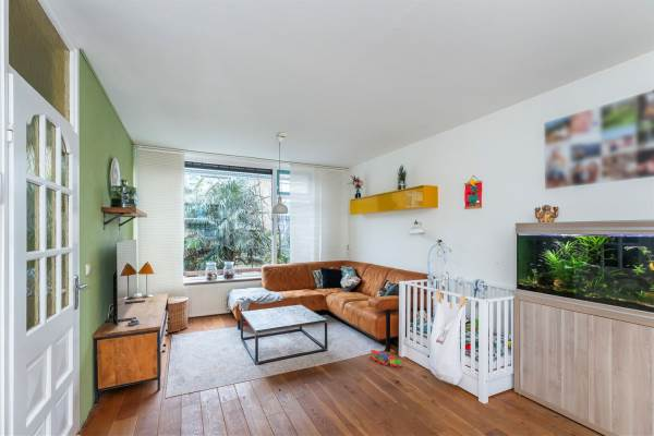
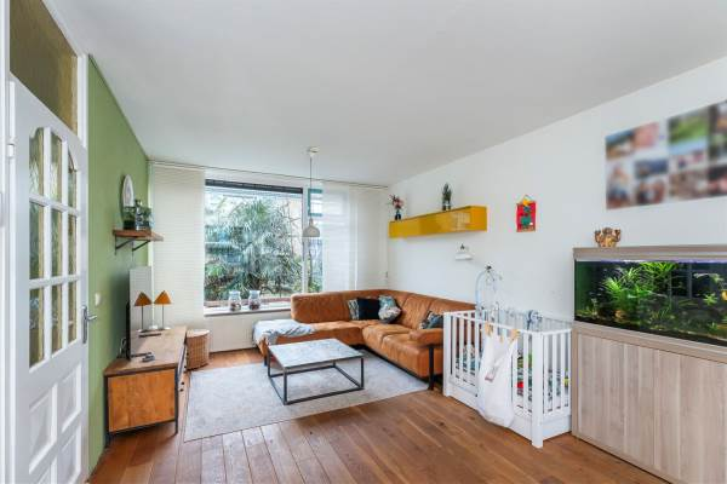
- toy train (385, 358)
